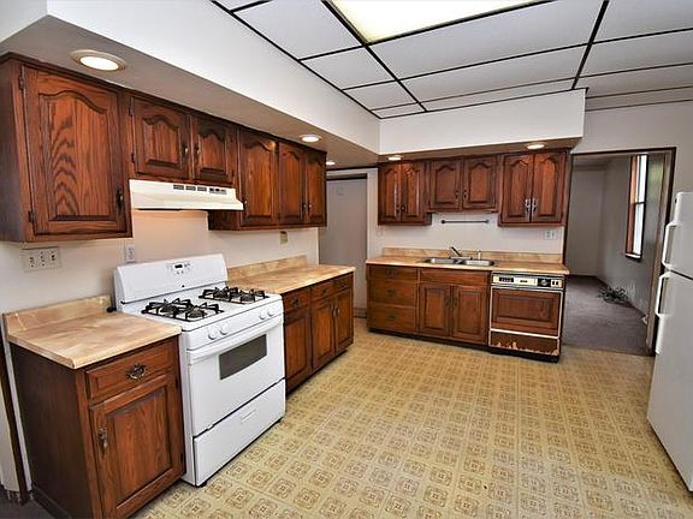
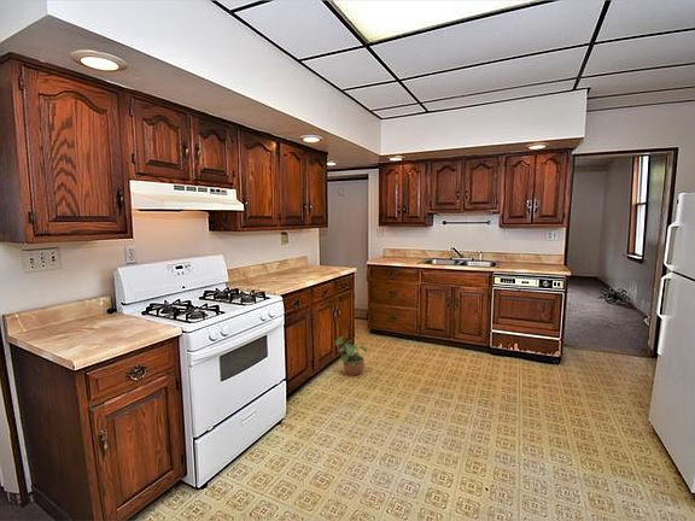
+ potted plant (349, 355)
